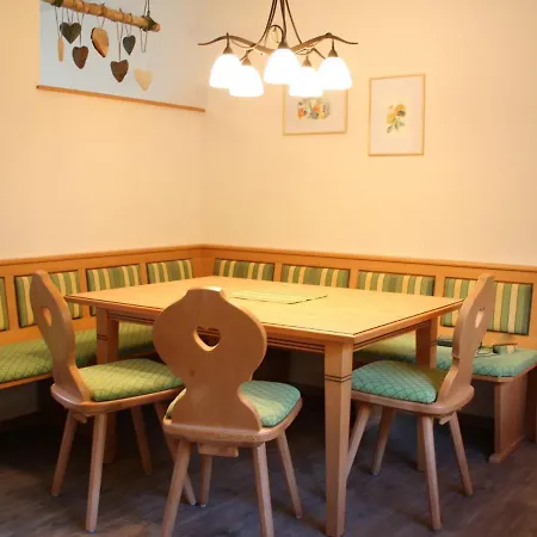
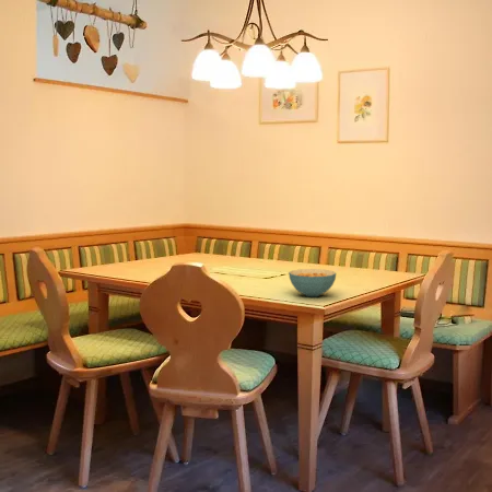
+ cereal bowl (312, 283)
